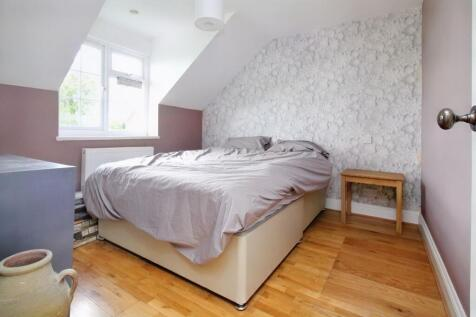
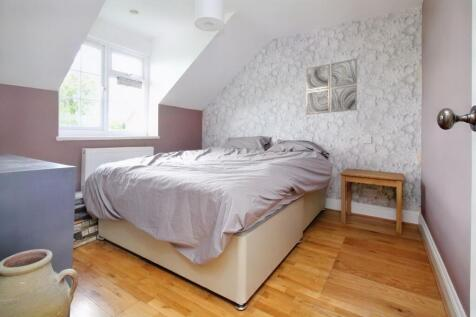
+ wall art (329, 87)
